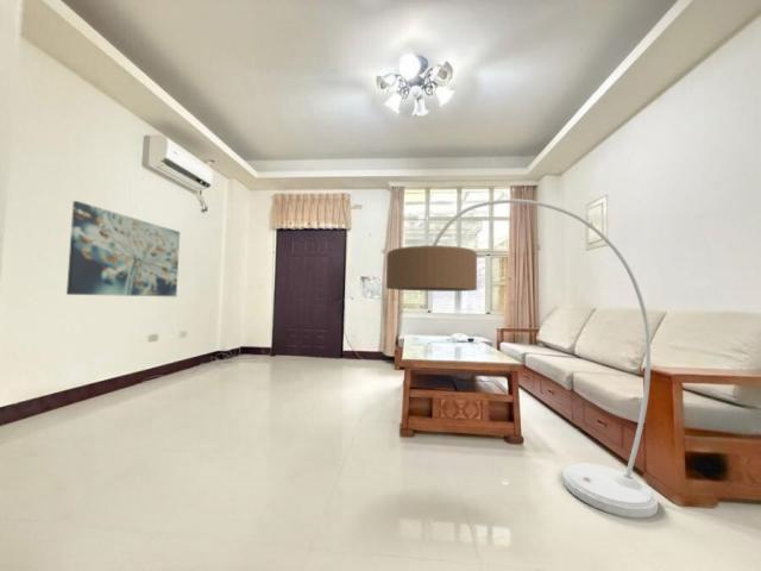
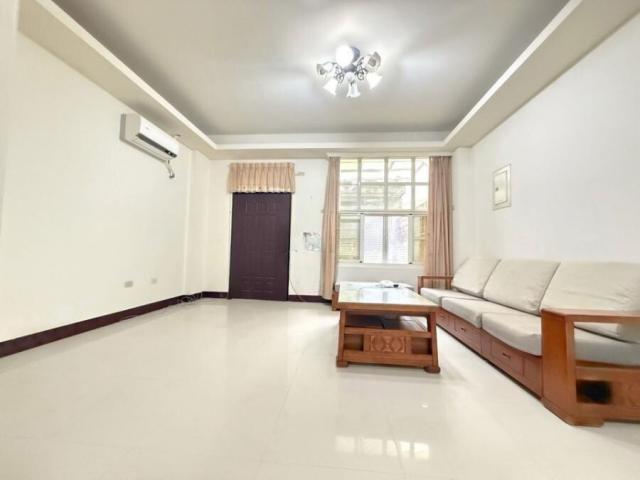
- floor lamp (476, 289)
- wall art (133, 257)
